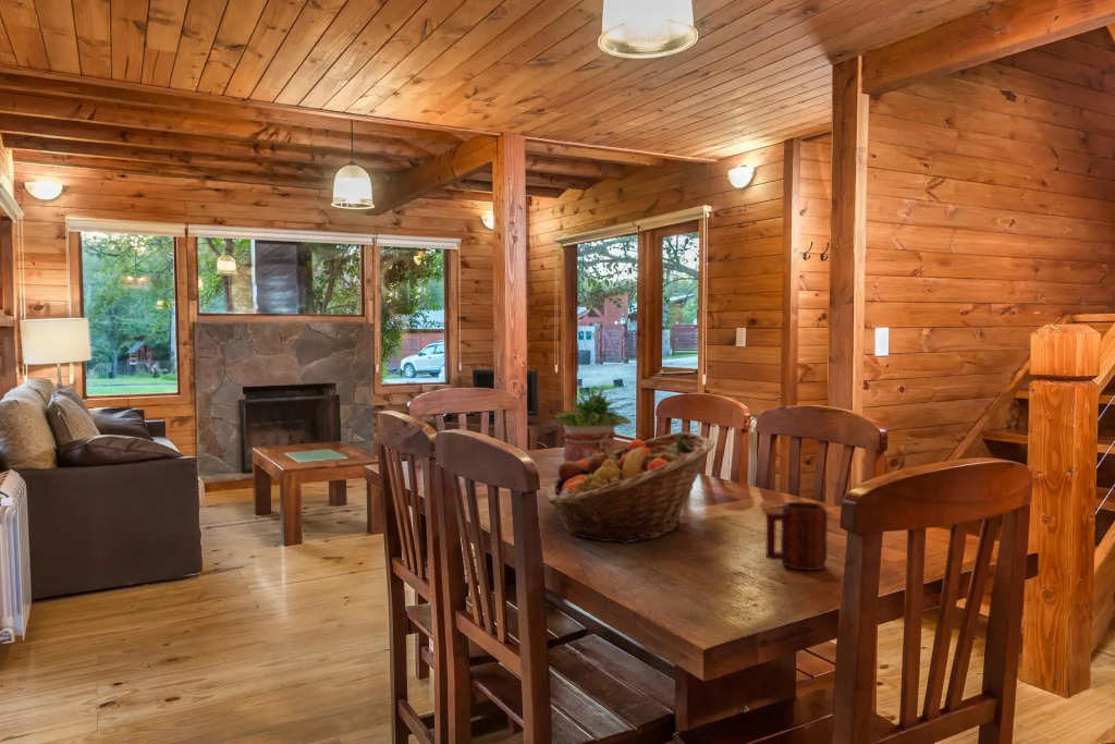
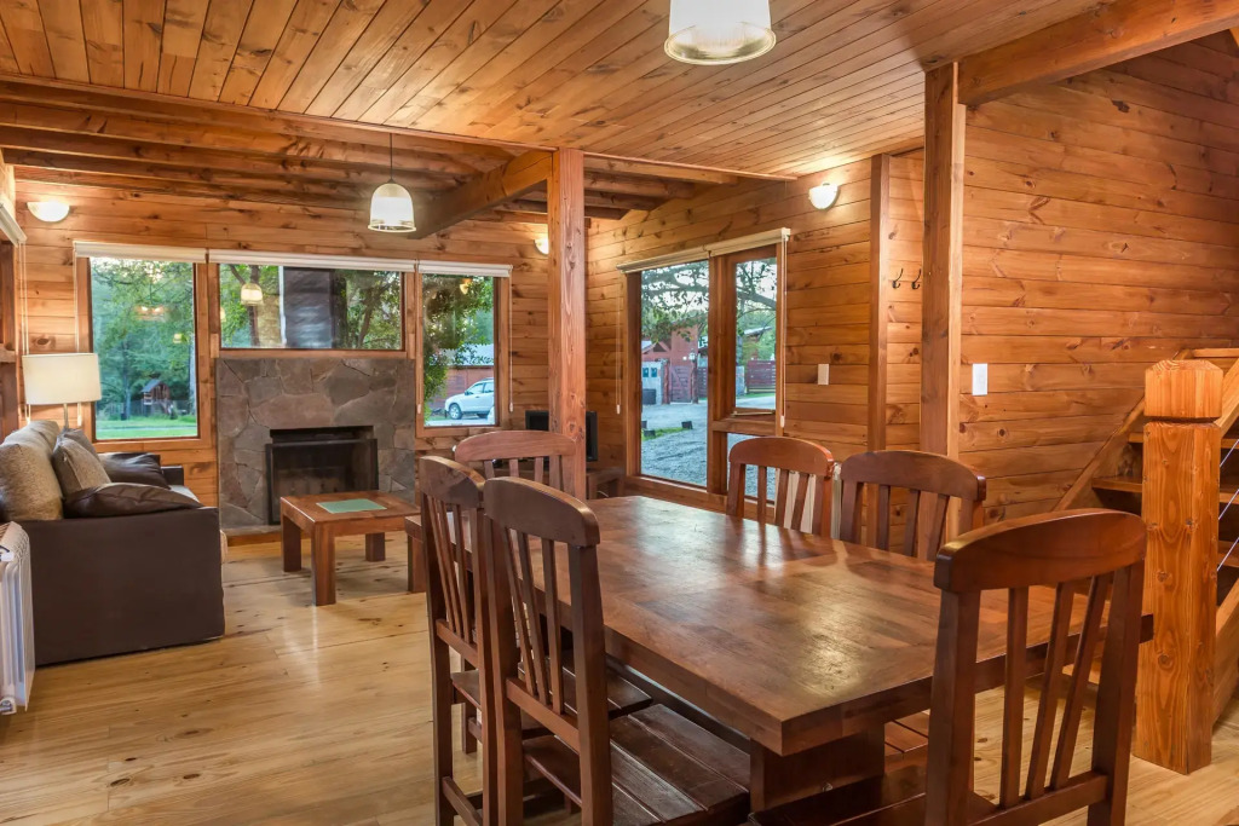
- mug (795, 535)
- potted plant (588, 432)
- fruit basket (628, 480)
